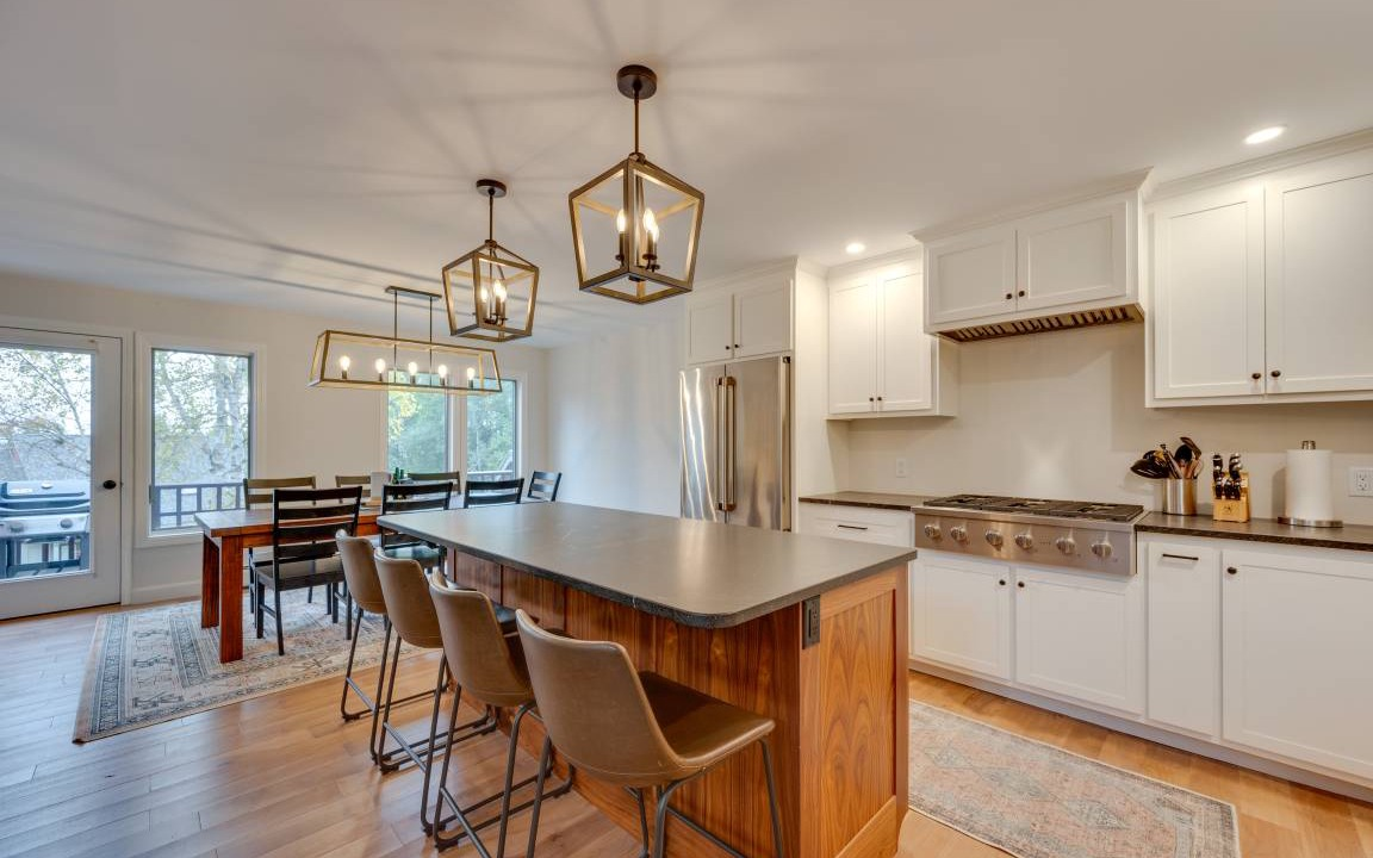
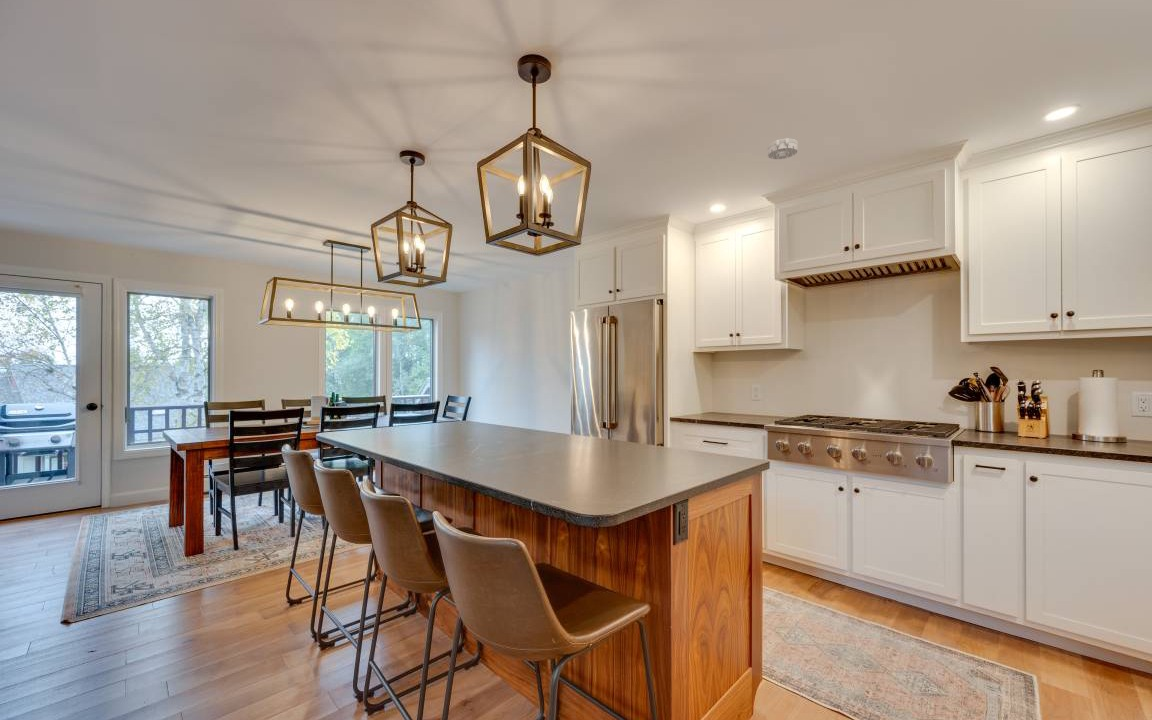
+ smoke detector (782, 148)
